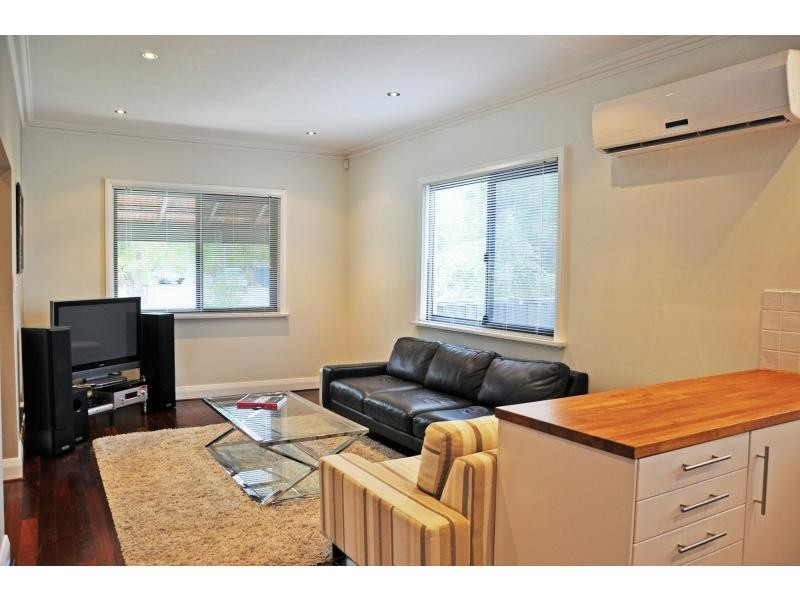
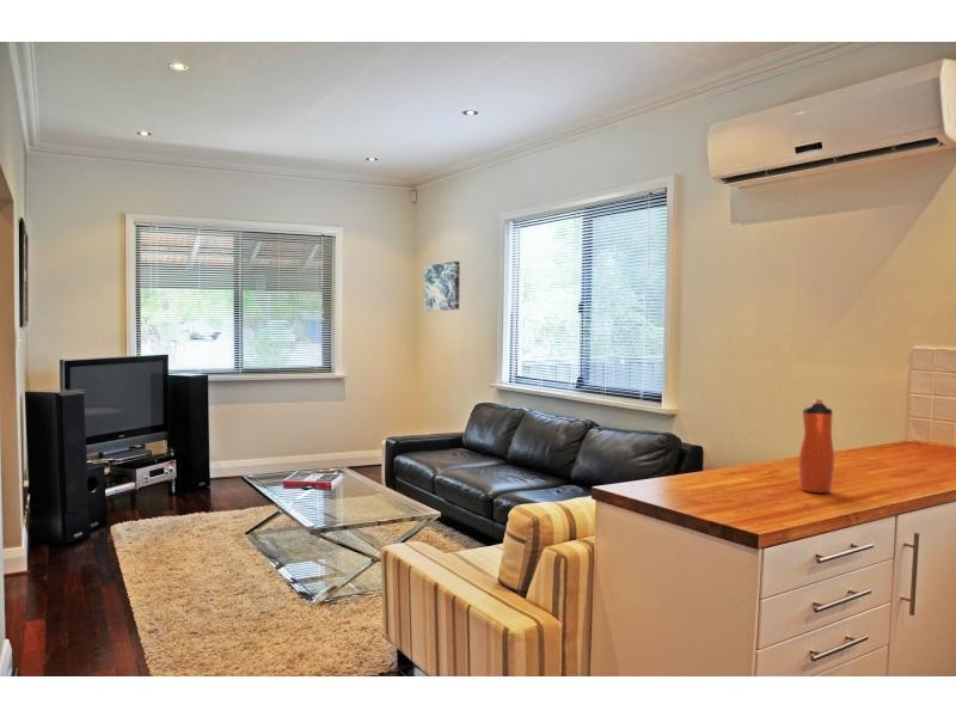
+ wall art (441, 287)
+ water bottle (816, 445)
